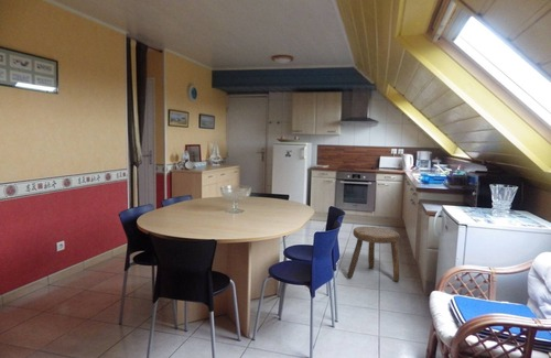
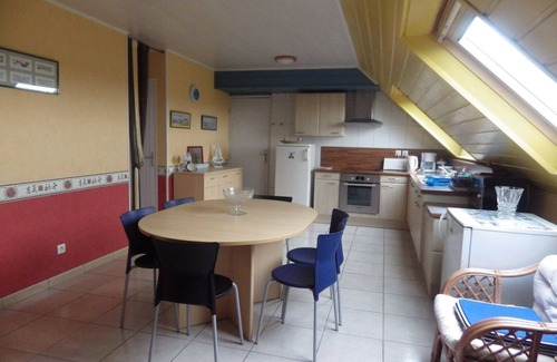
- stool (370, 252)
